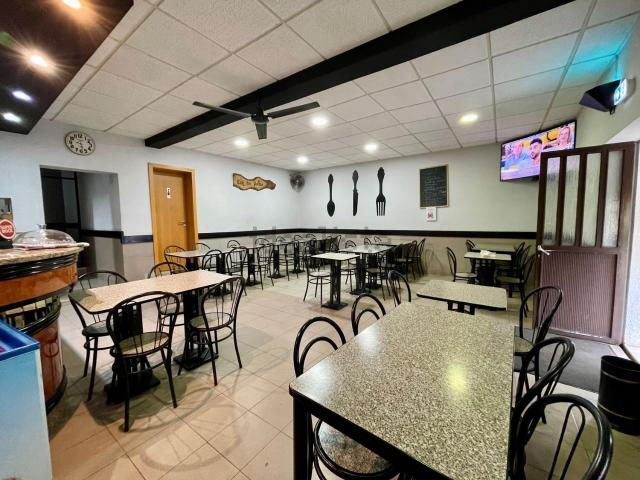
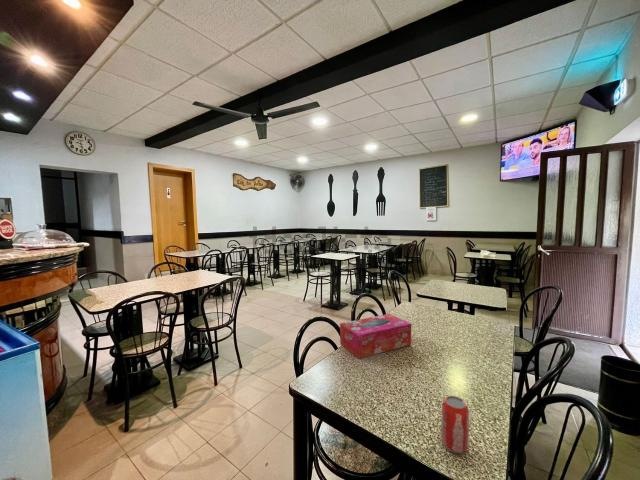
+ beverage can (455, 424)
+ tissue box (375, 334)
